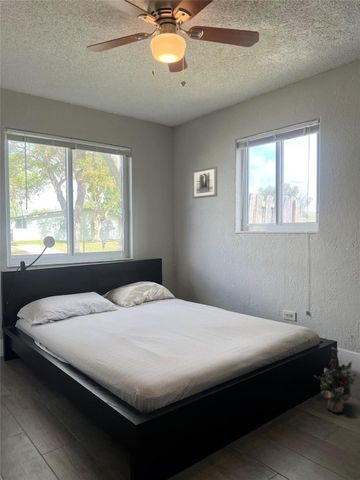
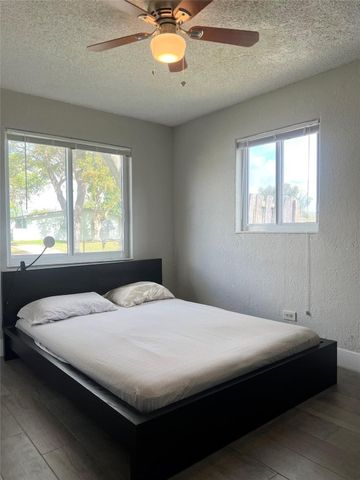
- wall art (204, 183)
- decorative plant (336, 378)
